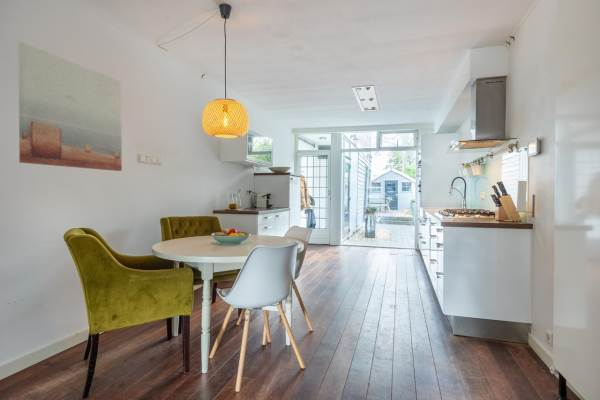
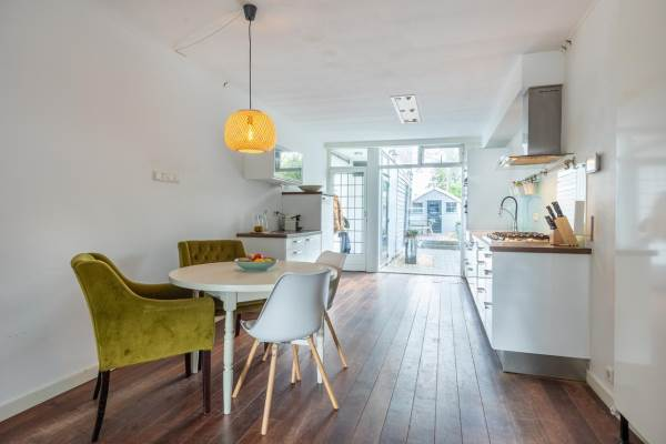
- wall art (77, 116)
